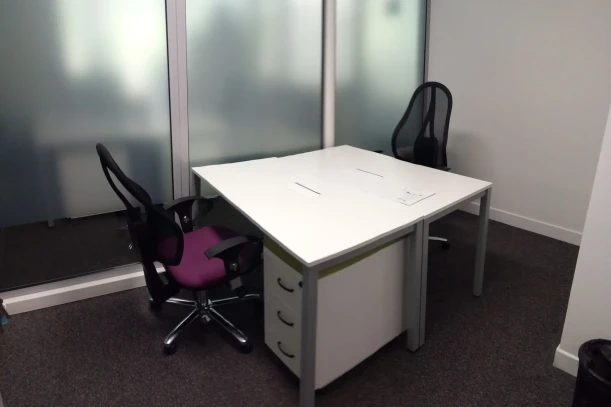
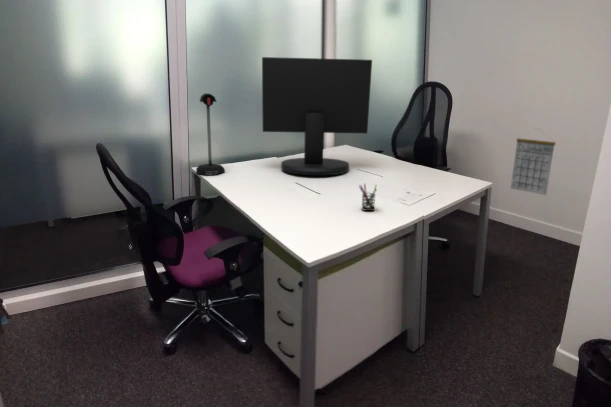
+ monitor (315, 115)
+ calendar (532, 160)
+ pen holder (369, 196)
+ mailbox (209, 133)
